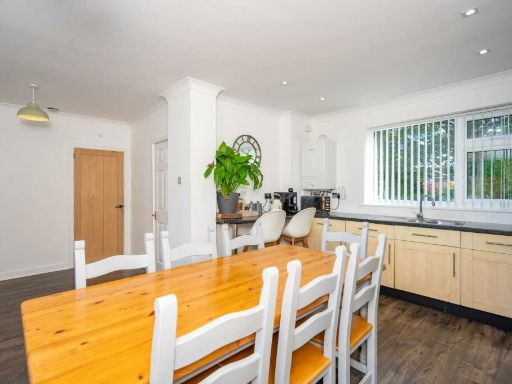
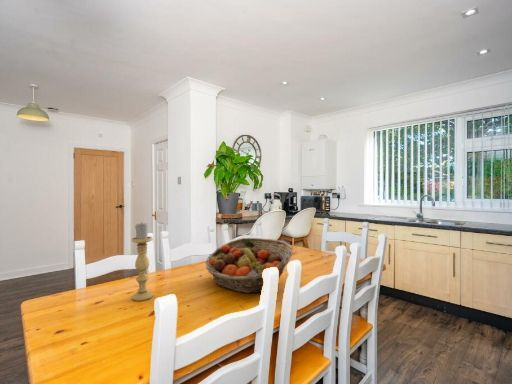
+ candle holder (142, 259)
+ fruit basket (248, 262)
